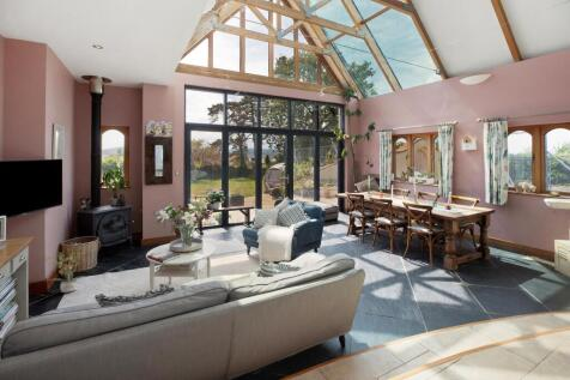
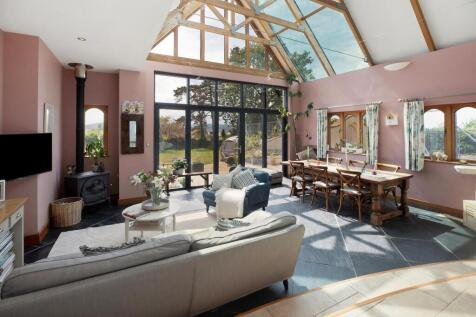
- potted plant (66, 271)
